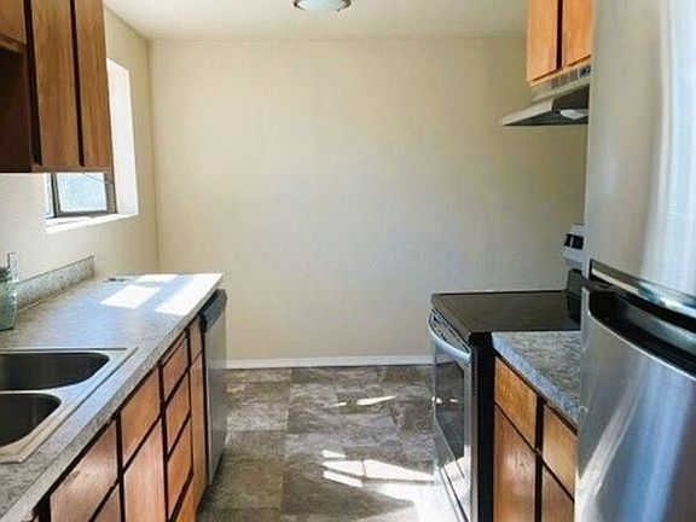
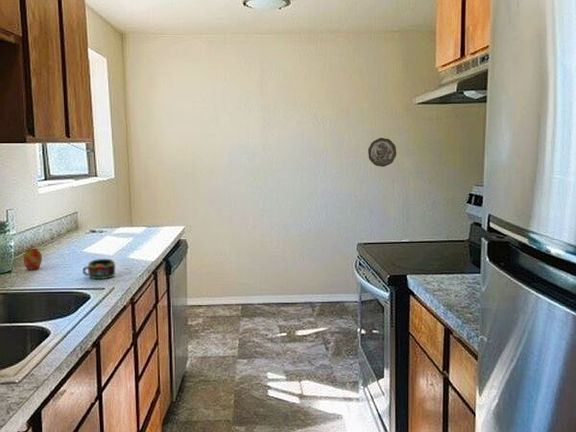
+ apple (32, 257)
+ mug (99, 269)
+ decorative plate (381, 152)
